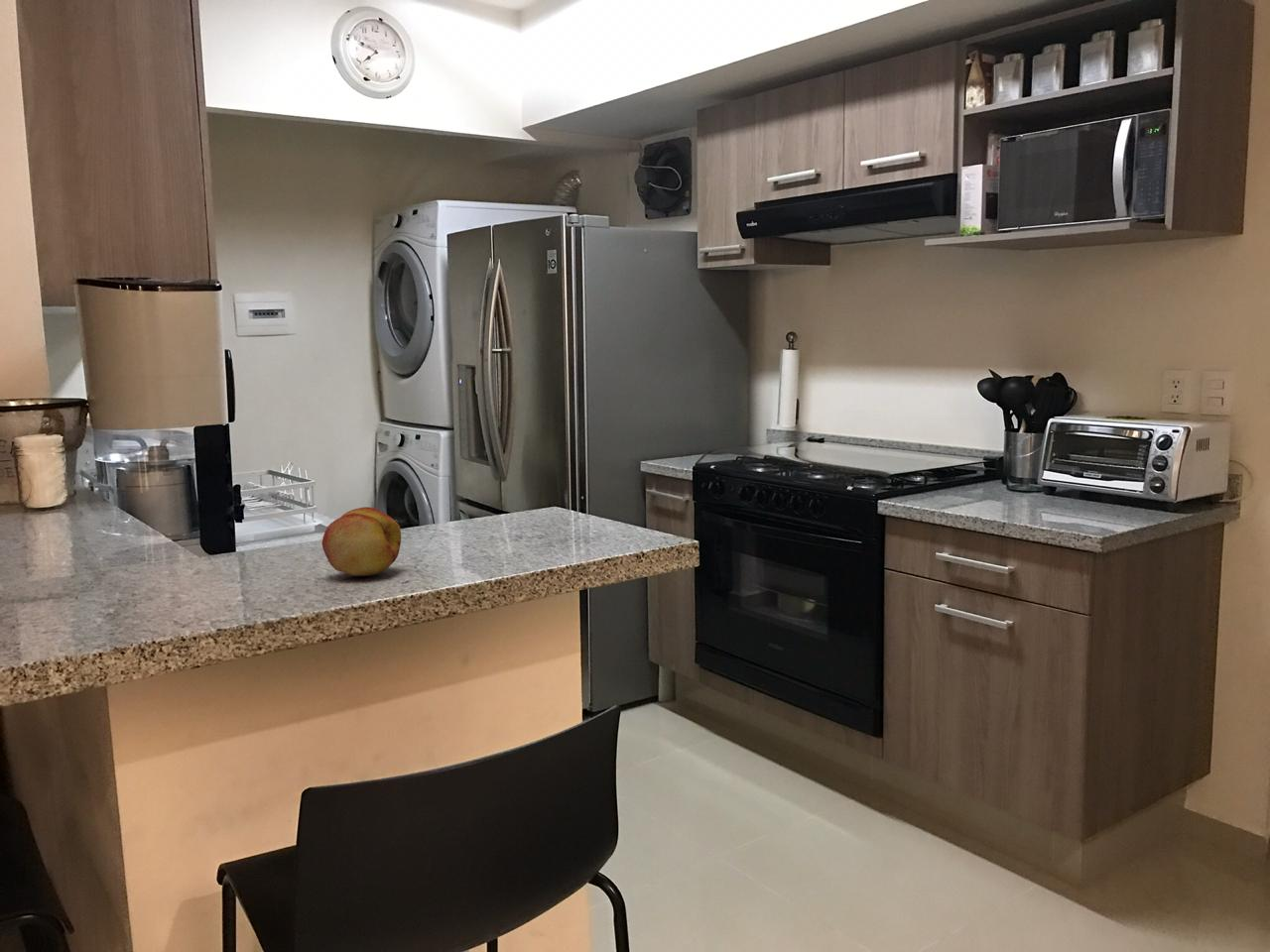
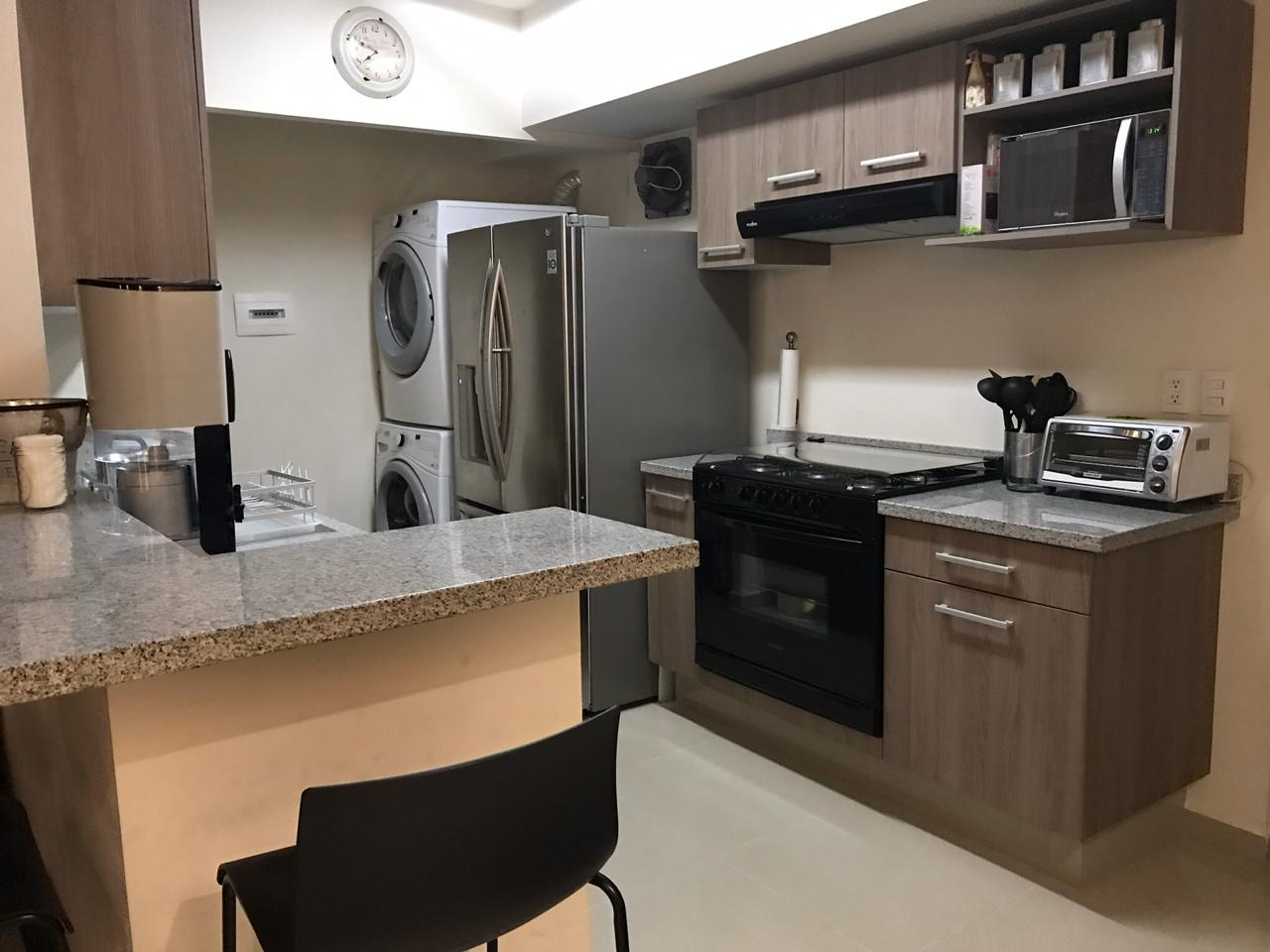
- fruit (363, 540)
